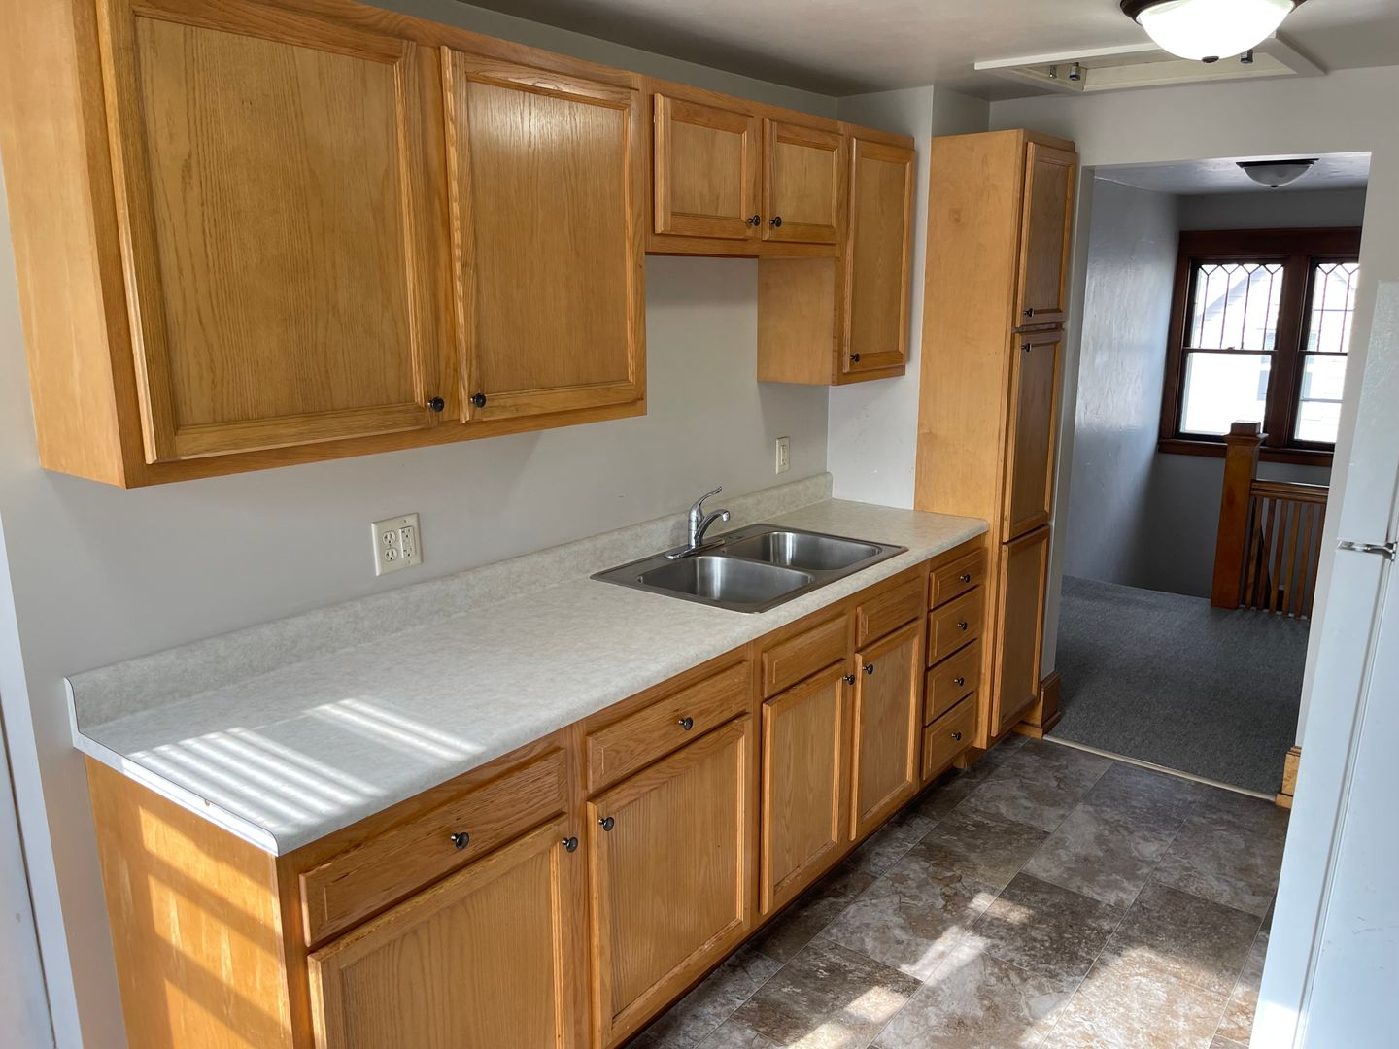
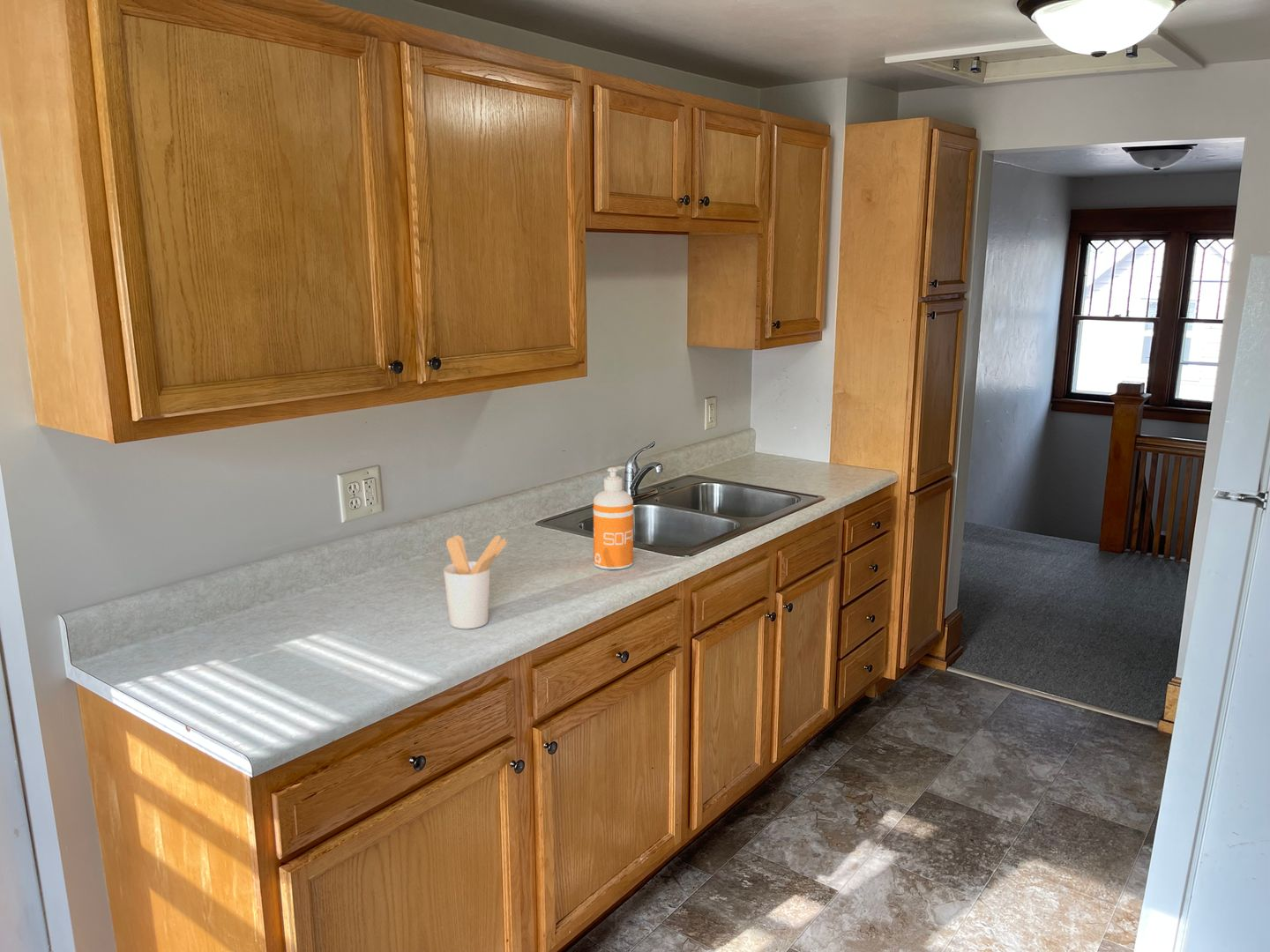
+ utensil holder (477, 579)
+ soap dispenser (613, 516)
